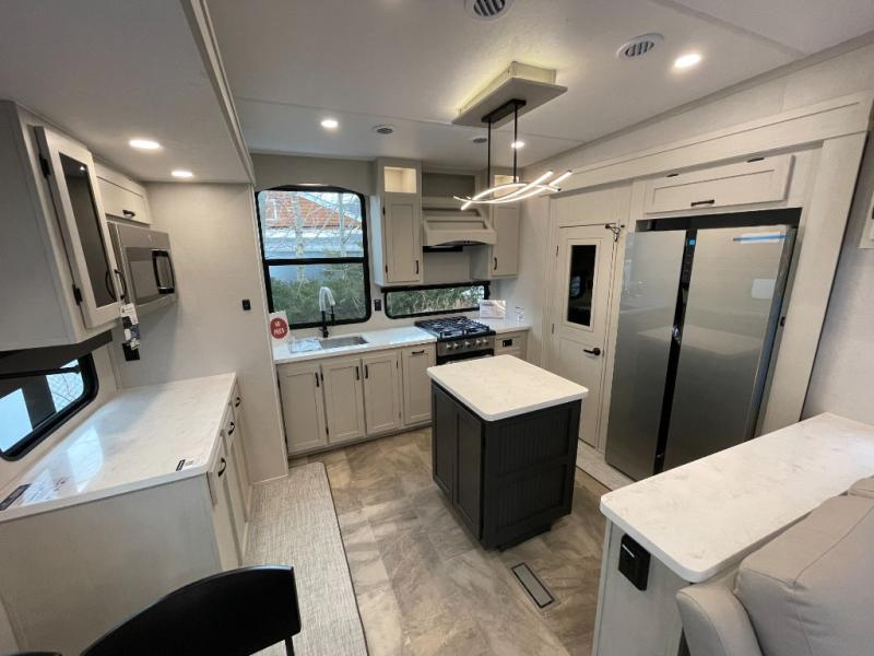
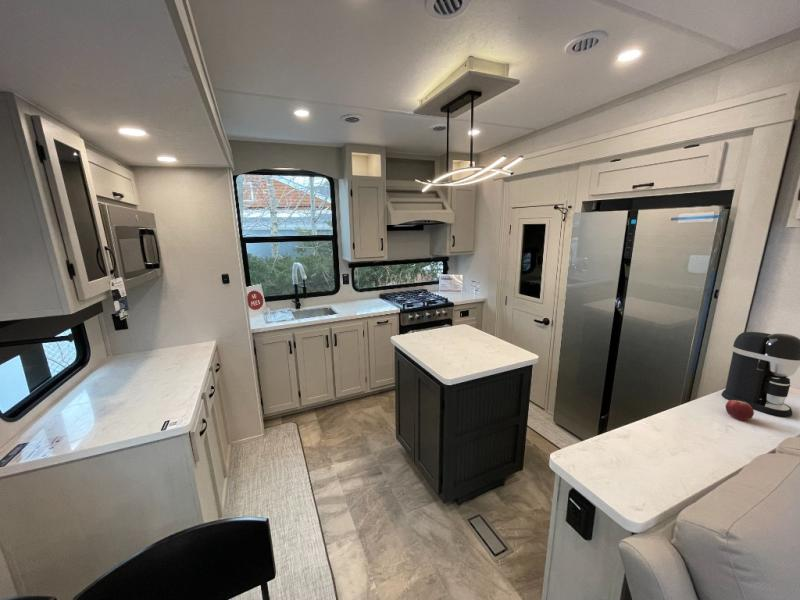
+ coffee maker (762, 368)
+ fruit (739, 409)
